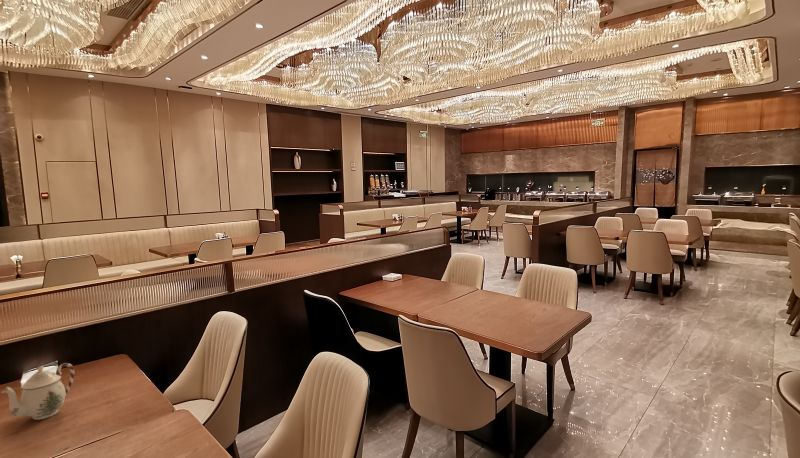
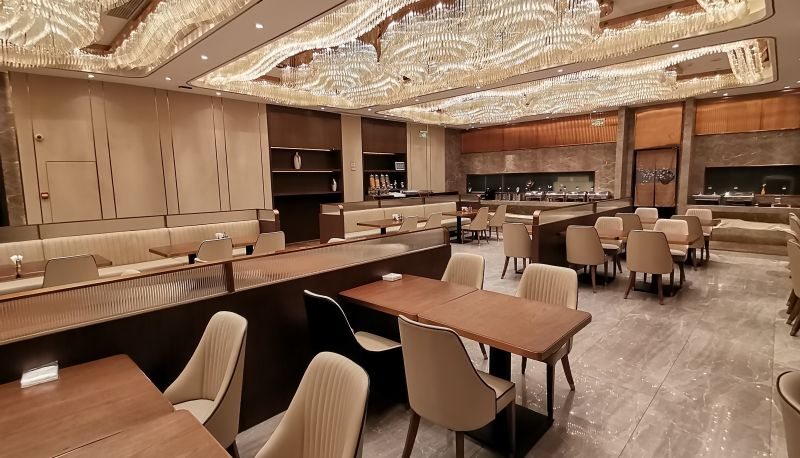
- teapot (41, 391)
